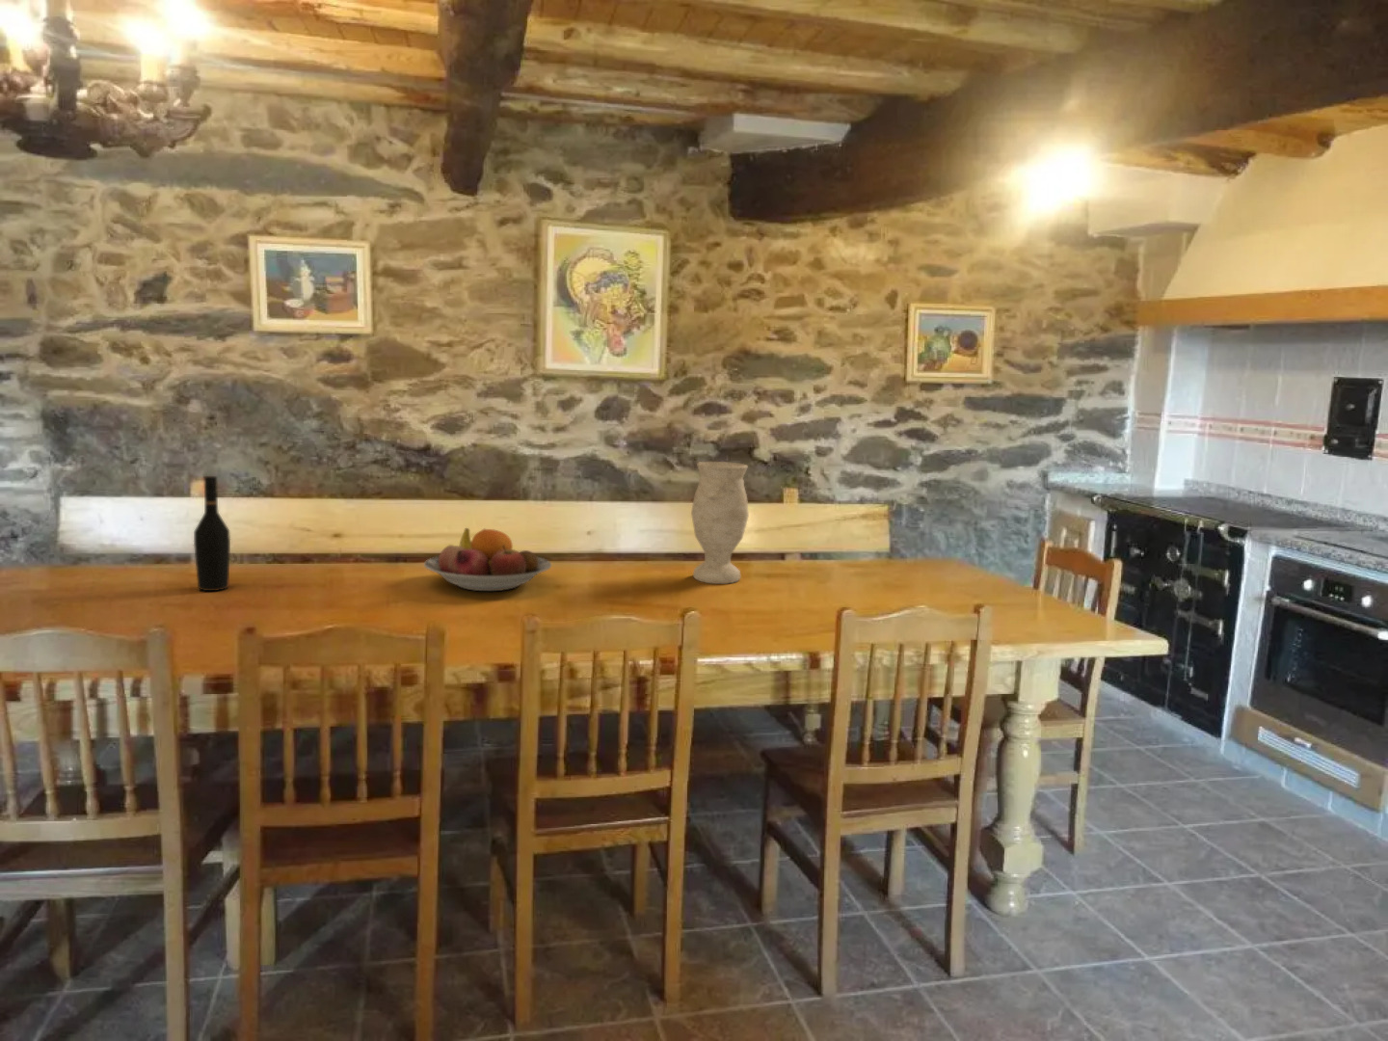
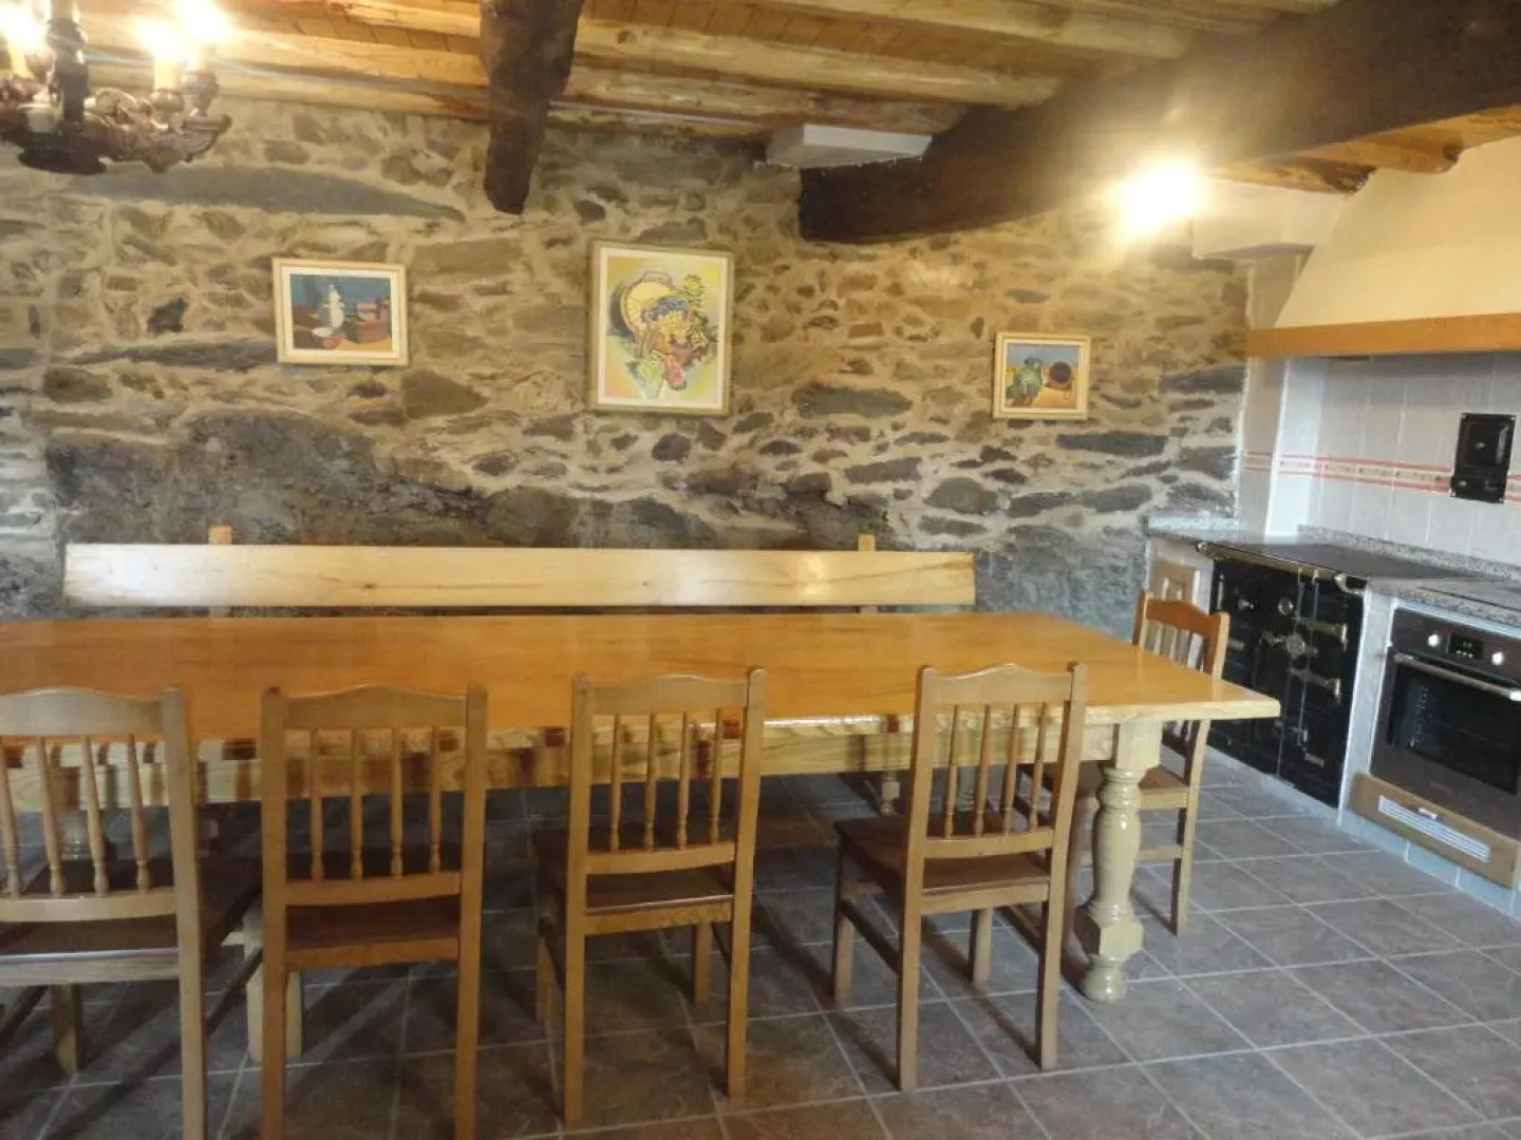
- fruit bowl (487, 558)
- wine bottle (211, 533)
- vase (719, 522)
